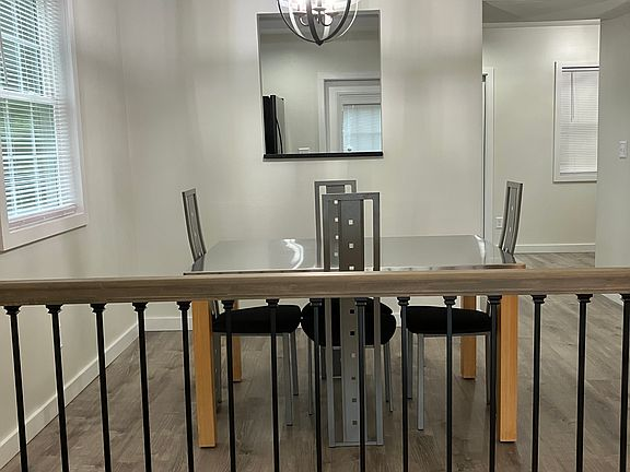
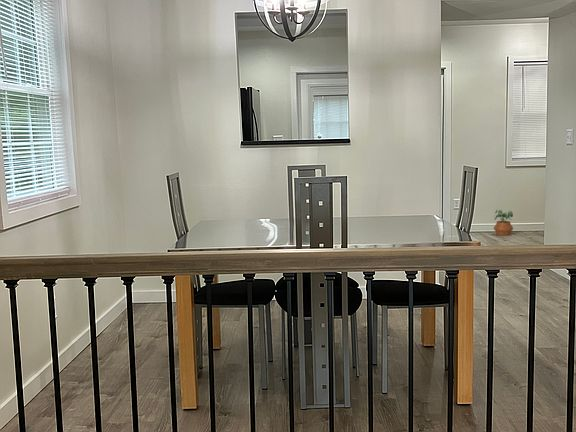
+ potted plant (502, 221)
